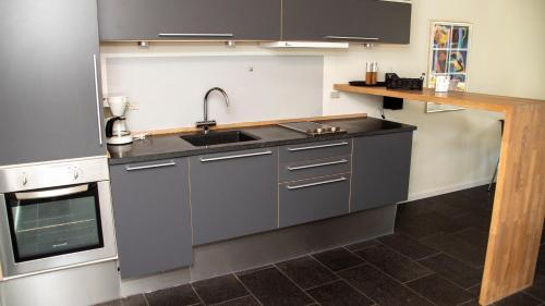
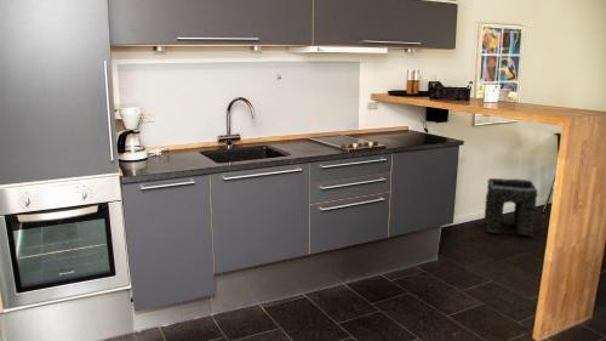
+ stone arch (508, 201)
